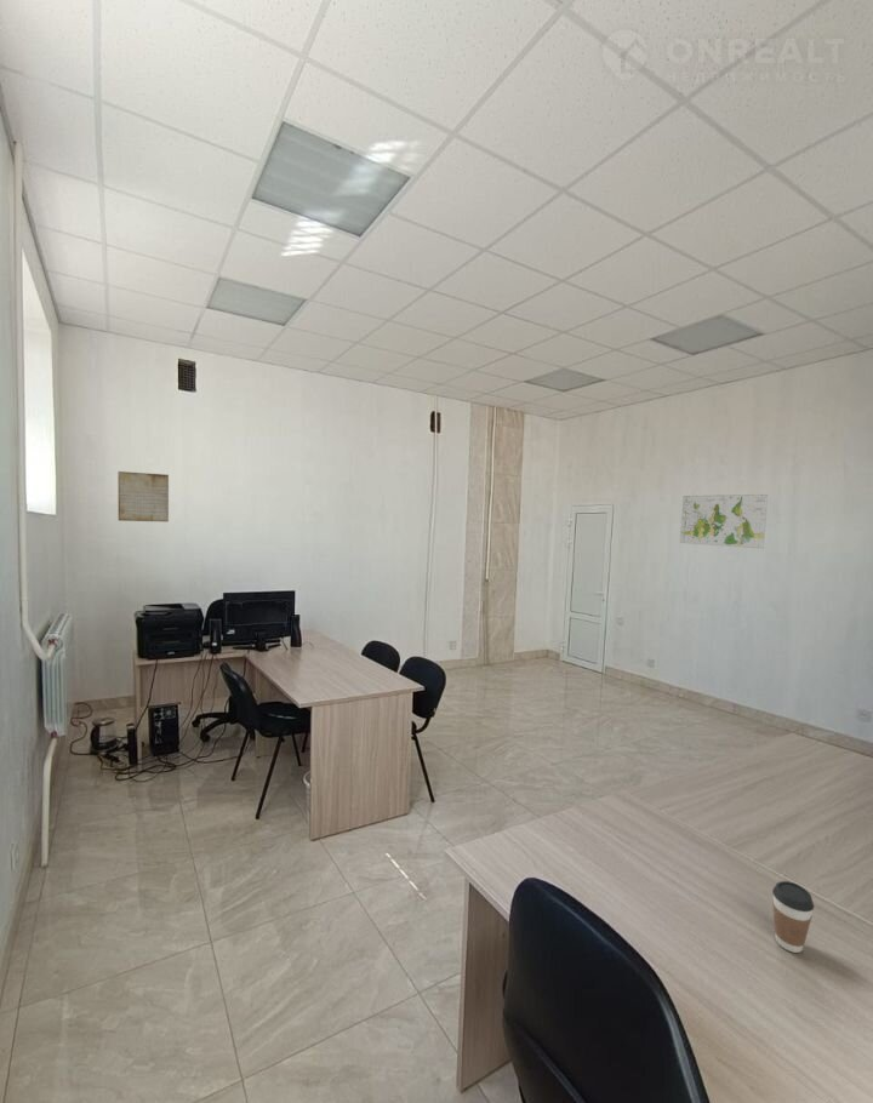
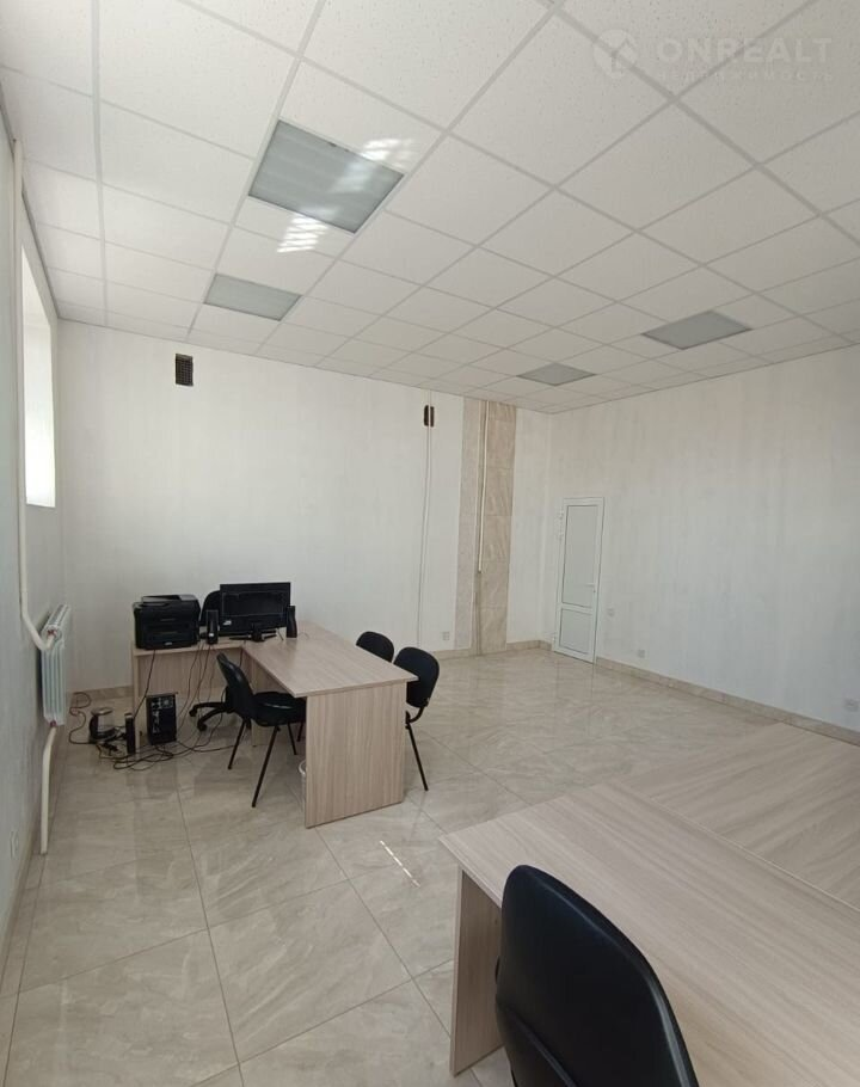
- periodic table (143, 497)
- coffee cup (791, 918)
- map (720, 520)
